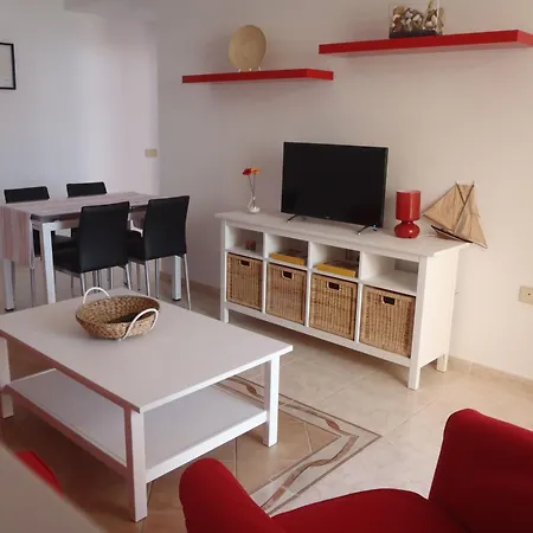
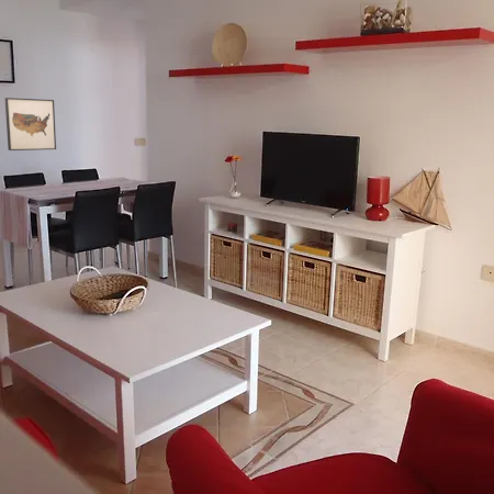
+ wall art (31, 124)
